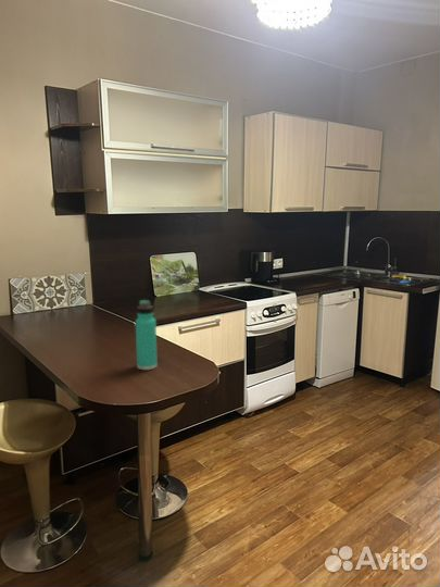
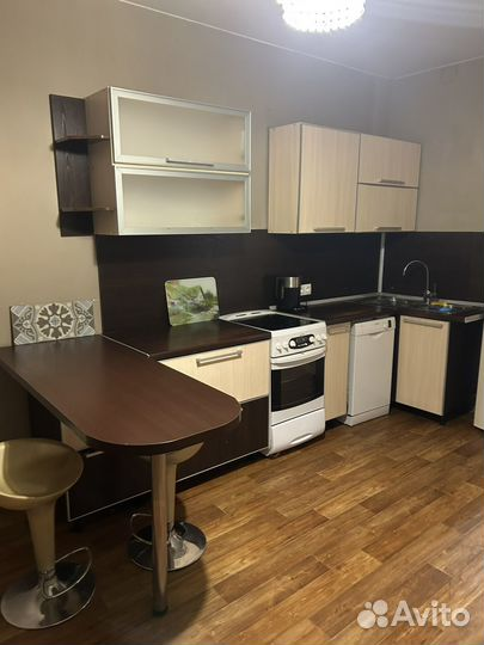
- thermos bottle (146, 334)
